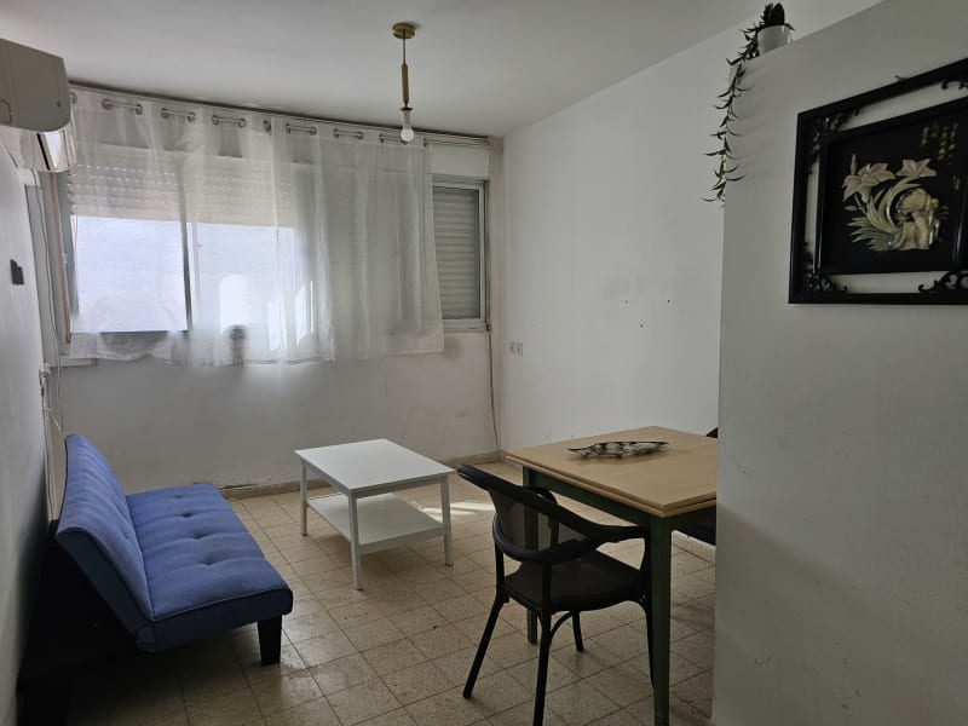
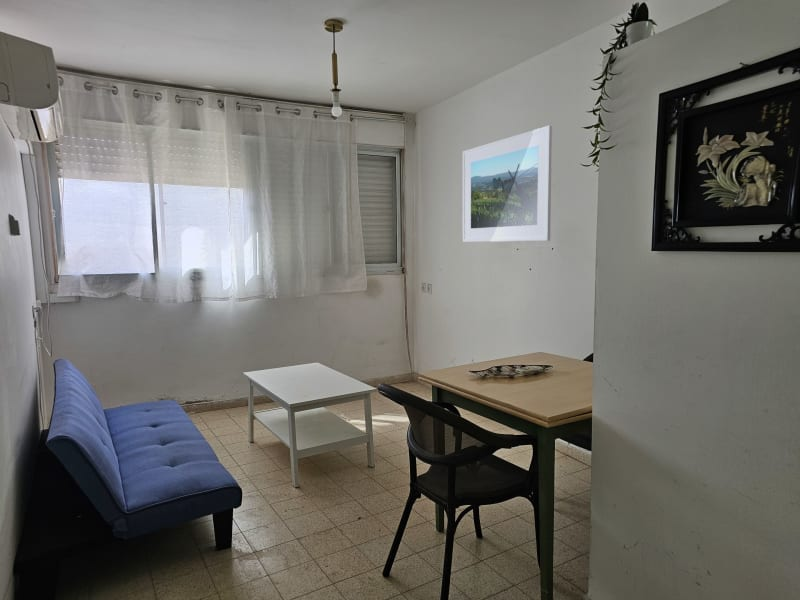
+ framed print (501, 191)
